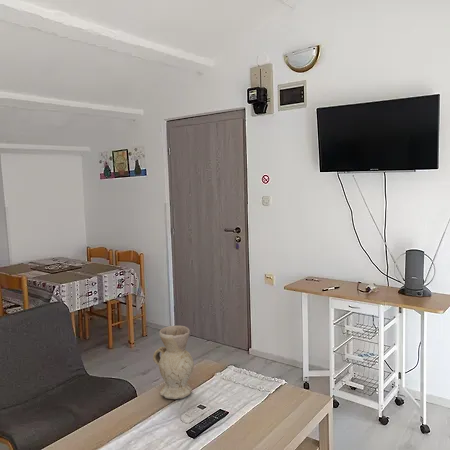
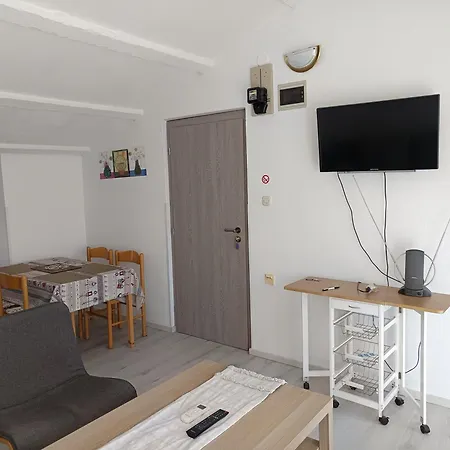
- vase (173, 360)
